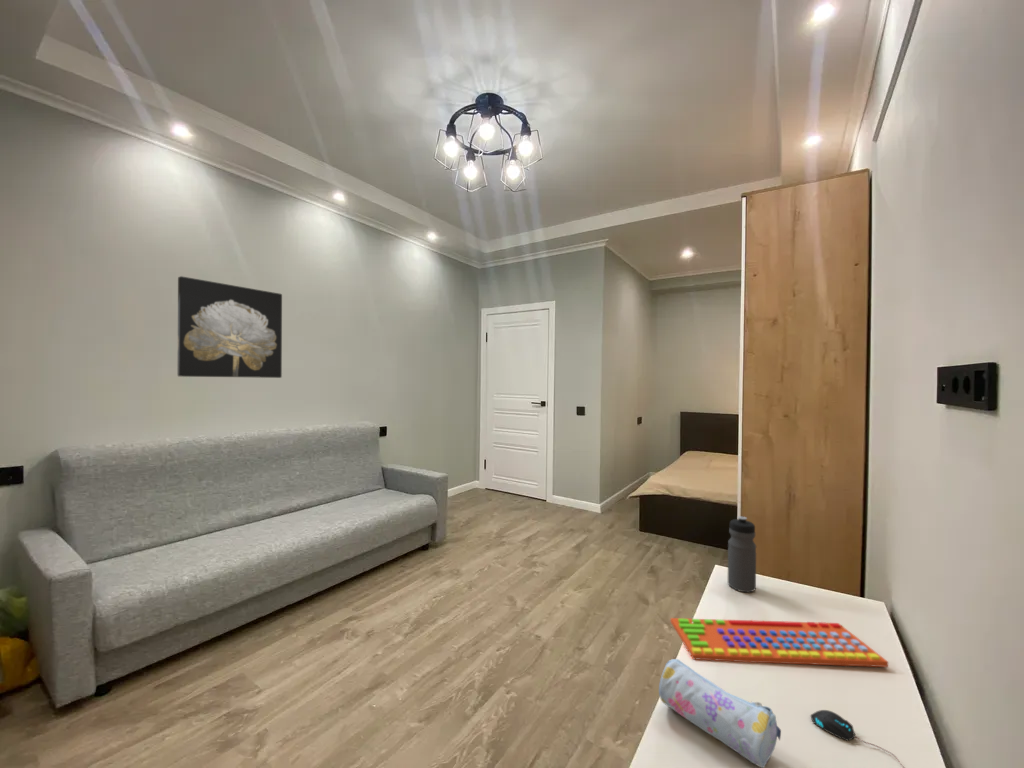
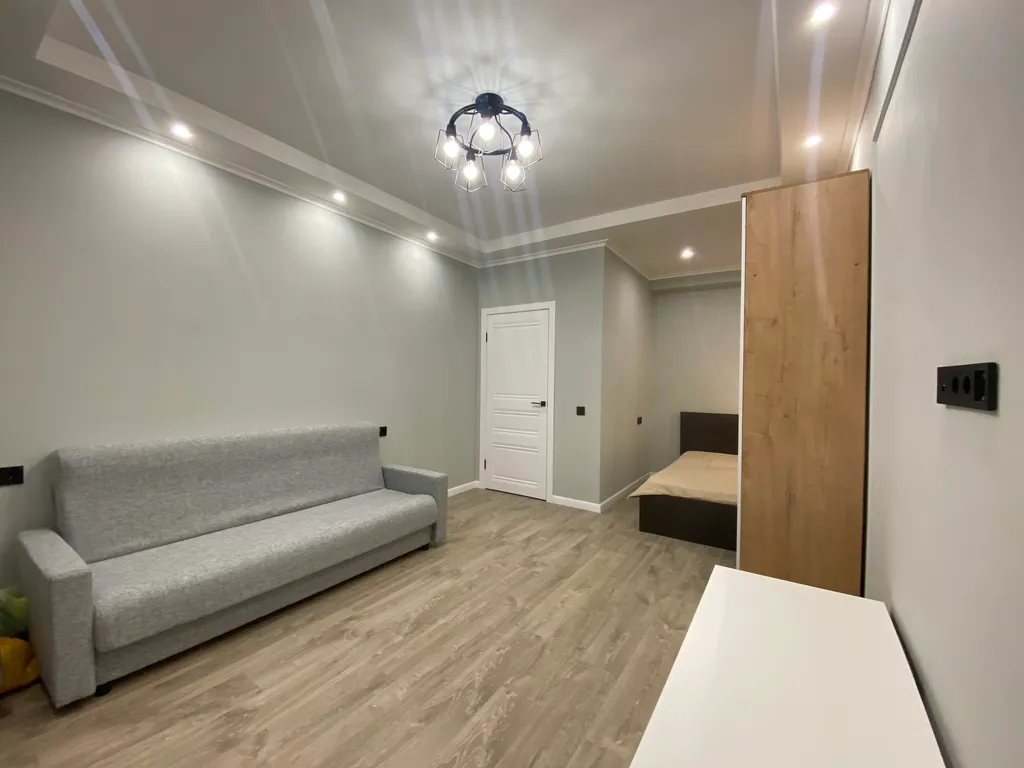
- pencil case (714, 707)
- wall art (234, 331)
- water bottle (741, 551)
- keyboard (770, 639)
- mouse (858, 738)
